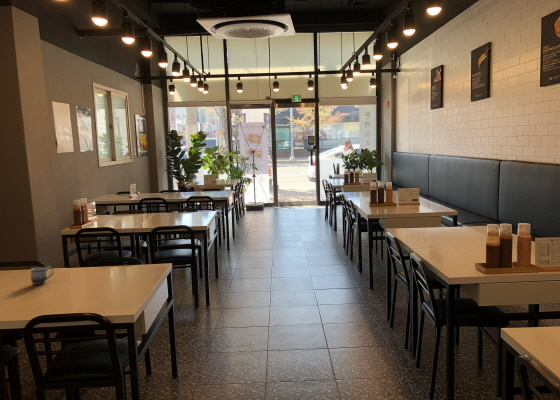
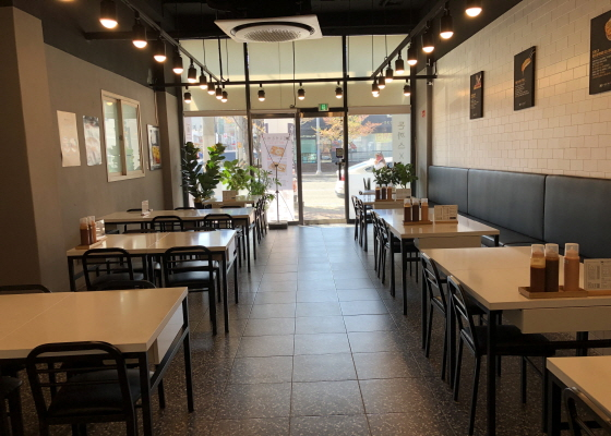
- mug (41, 275)
